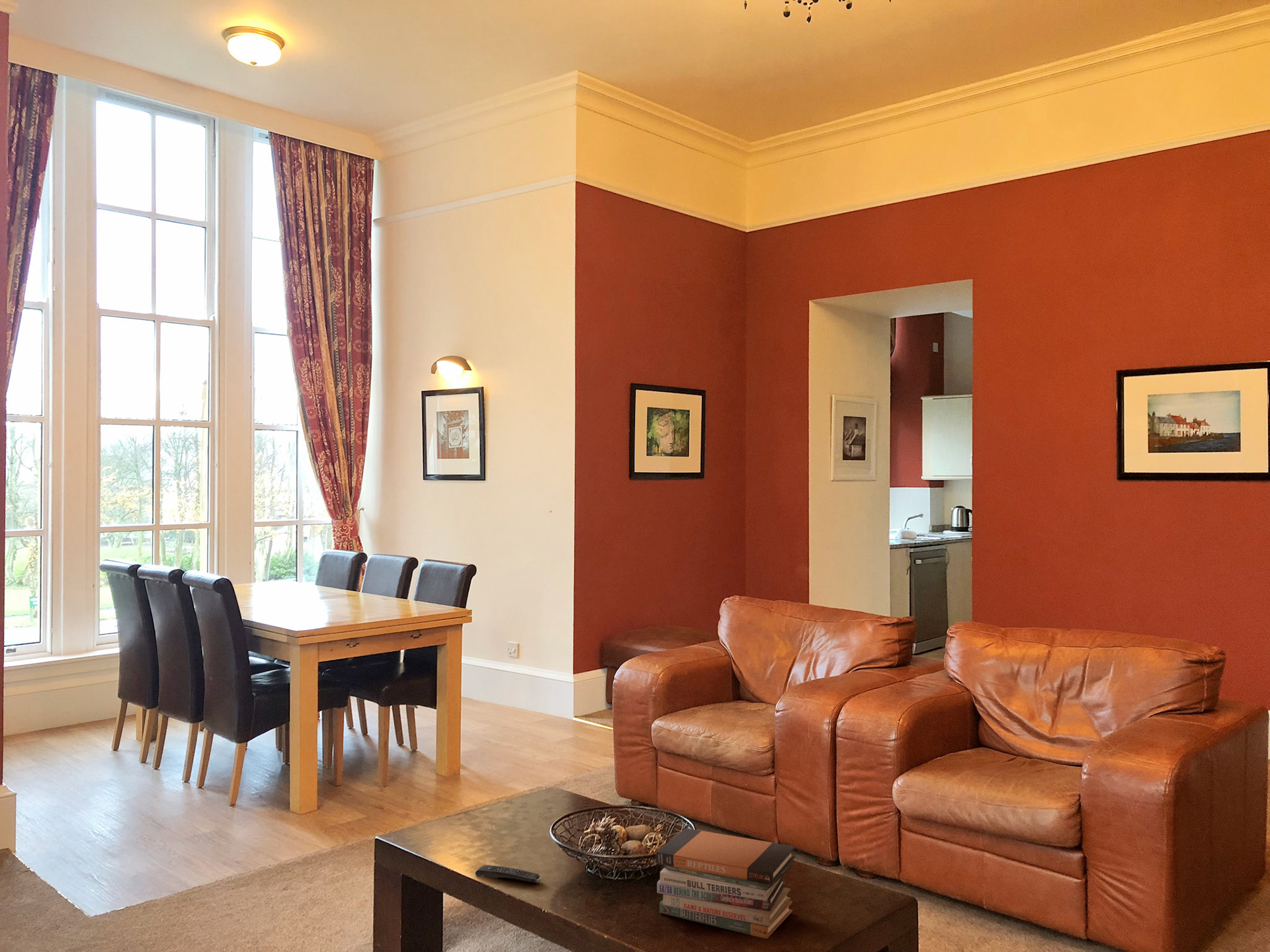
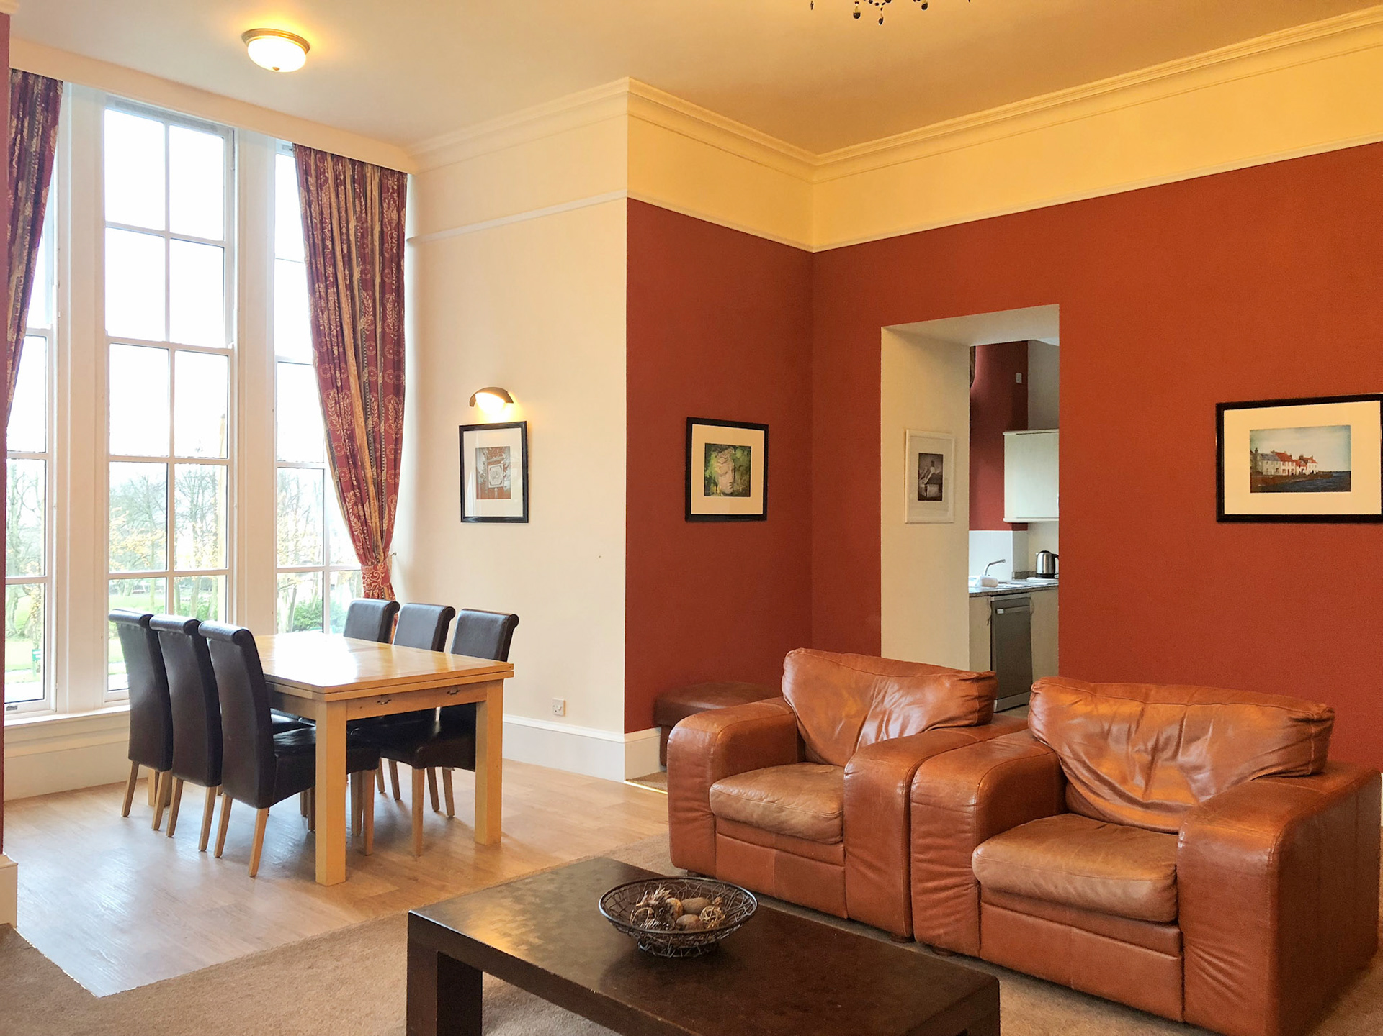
- remote control (509, 874)
- book stack (724, 880)
